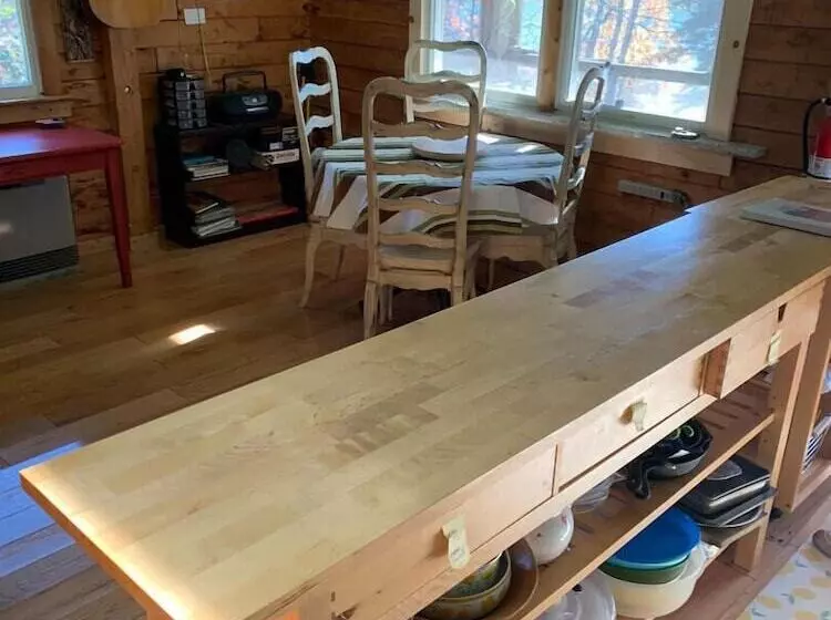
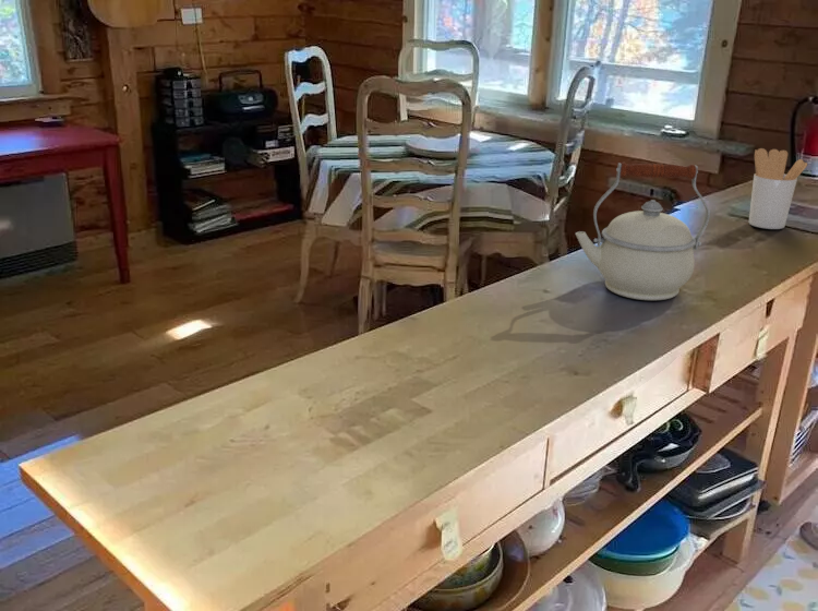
+ utensil holder (770, 187)
+ kettle (640, 227)
